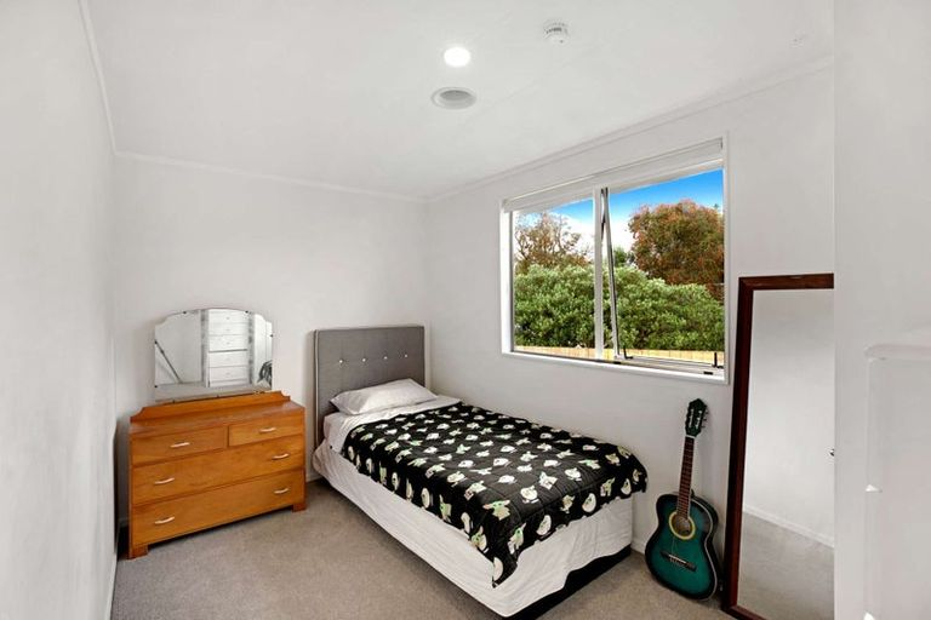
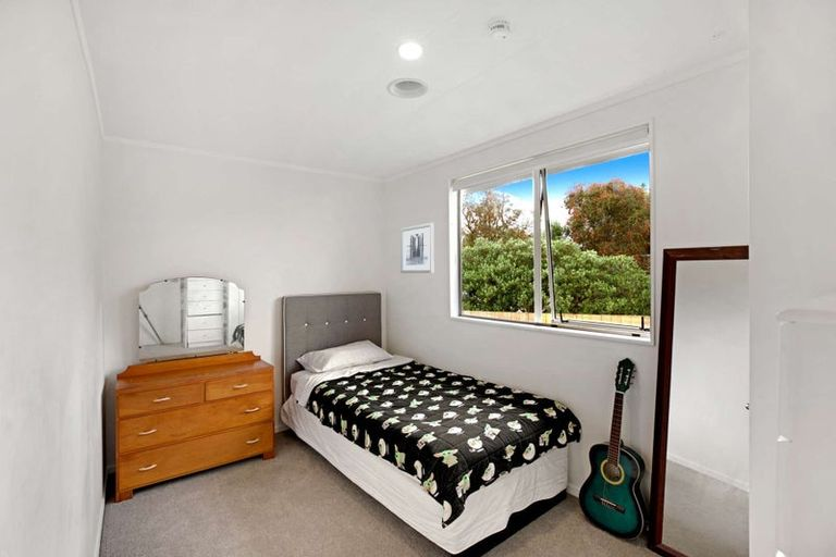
+ wall art (416, 249)
